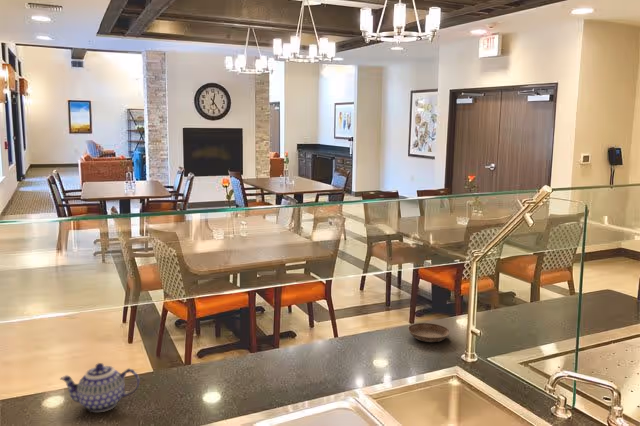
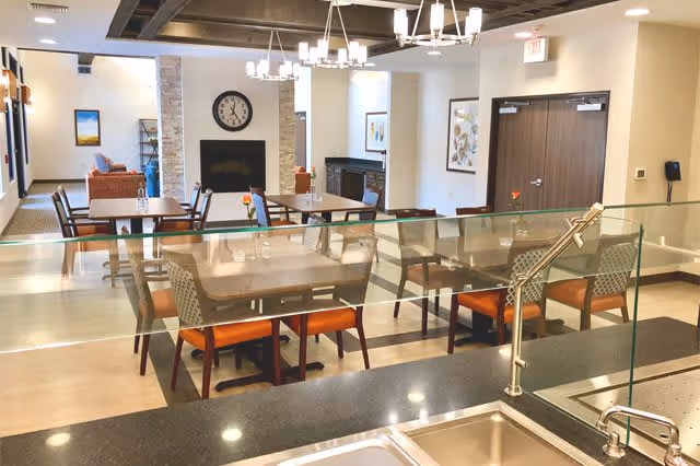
- teapot (100, 384)
- saucer (428, 333)
